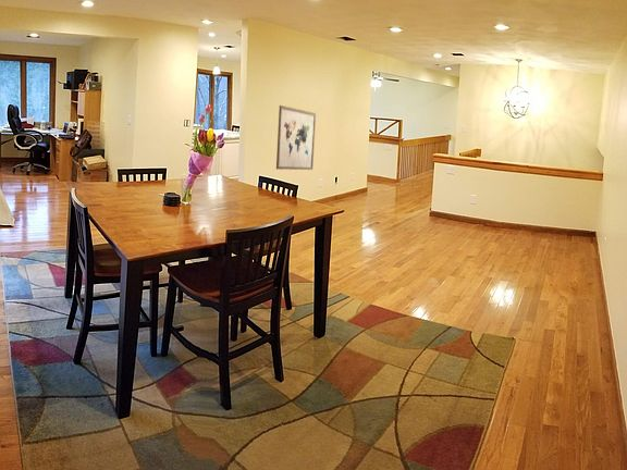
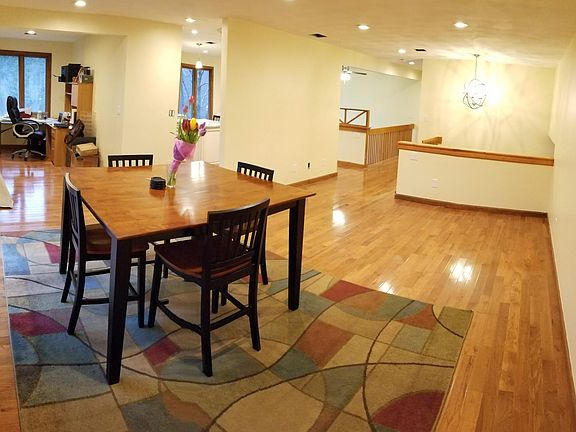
- wall art (297, 139)
